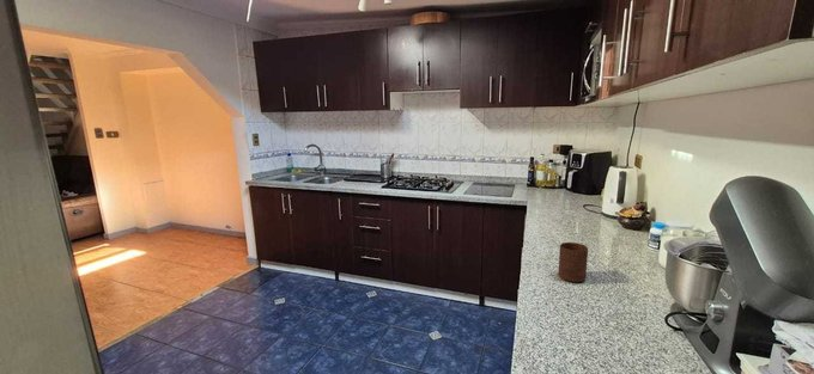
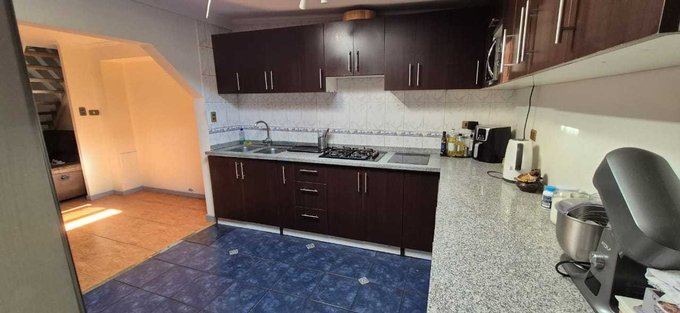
- cup (573, 260)
